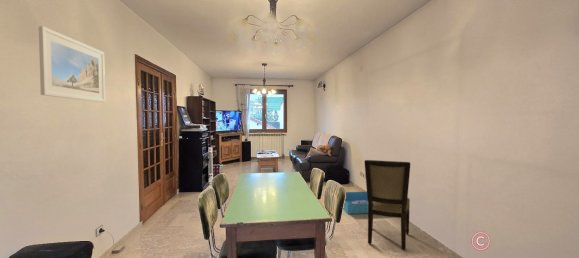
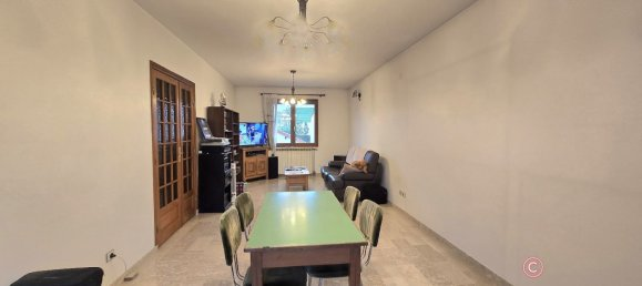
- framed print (77, 70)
- storage bin (359, 201)
- dining chair (387, 199)
